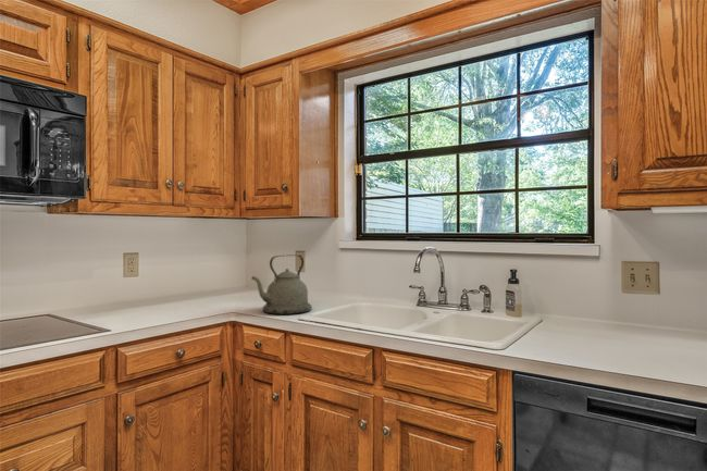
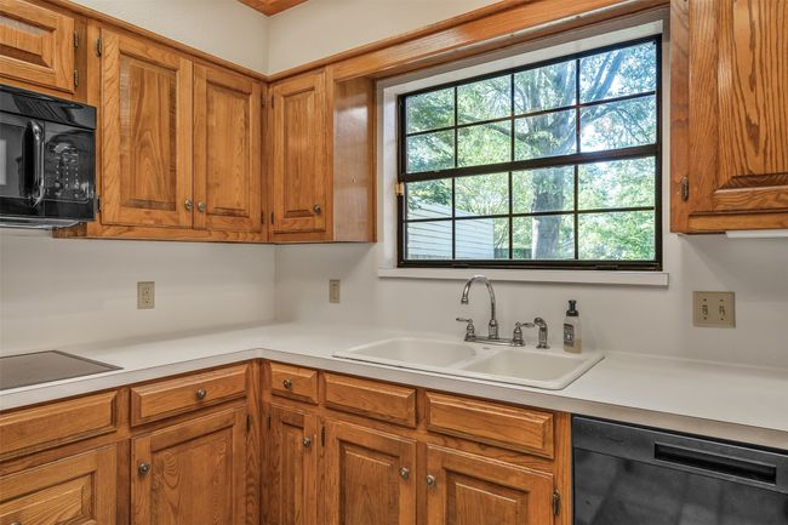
- kettle (285, 283)
